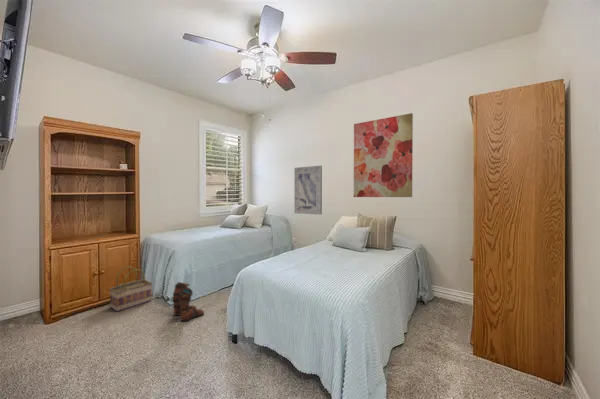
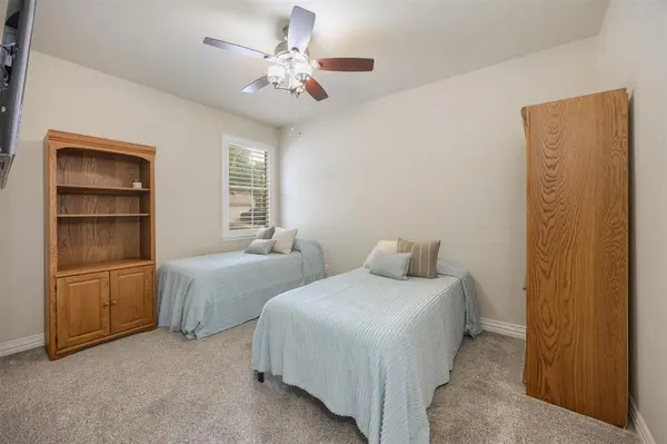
- boots (186, 297)
- wall art (381, 158)
- wall art (307, 190)
- basket (131, 285)
